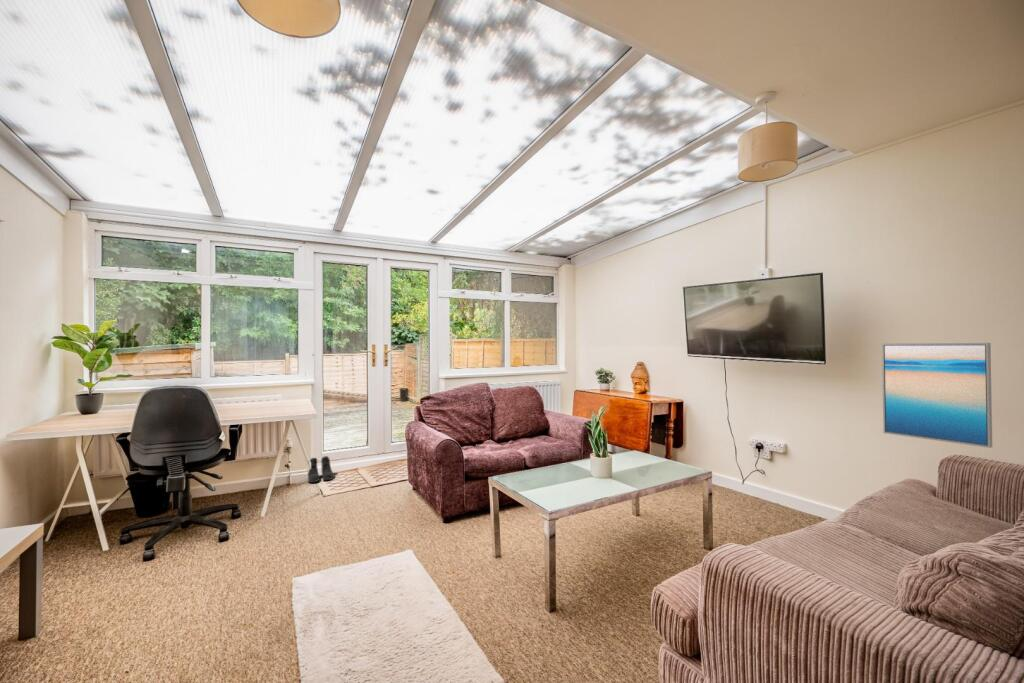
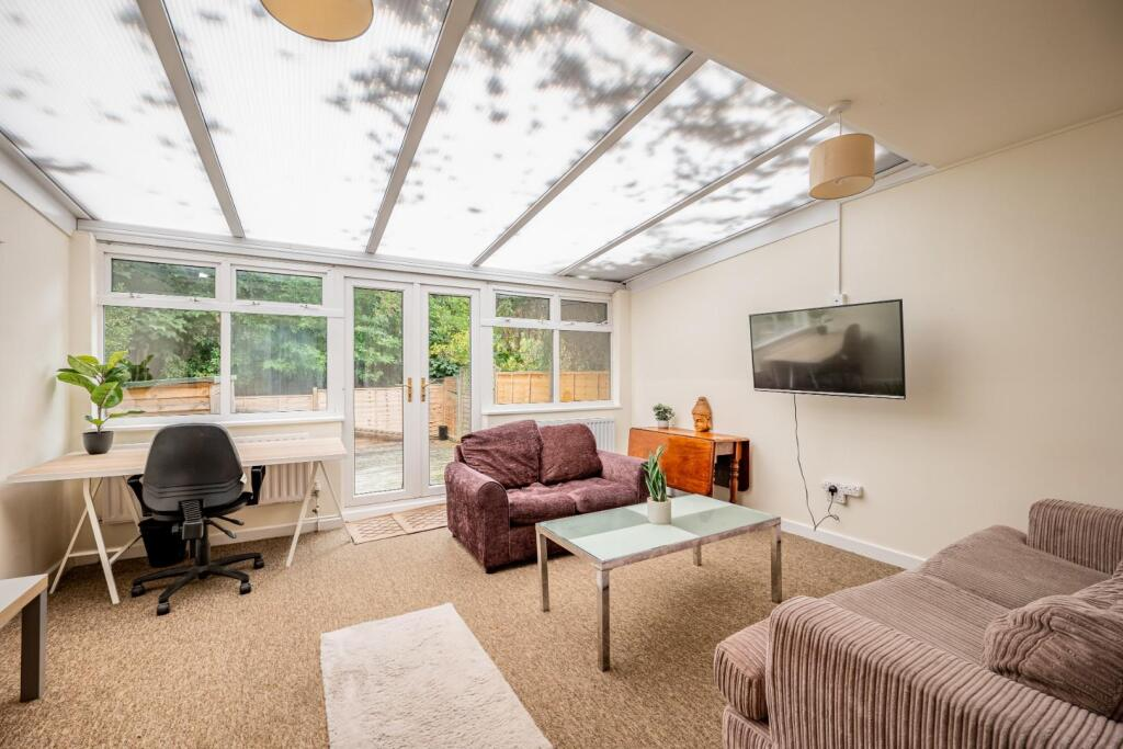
- wall art (932, 391)
- boots (322, 468)
